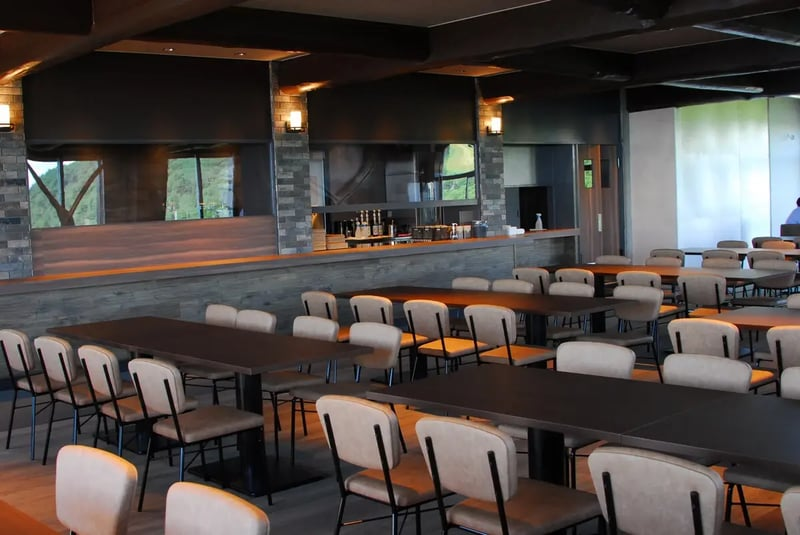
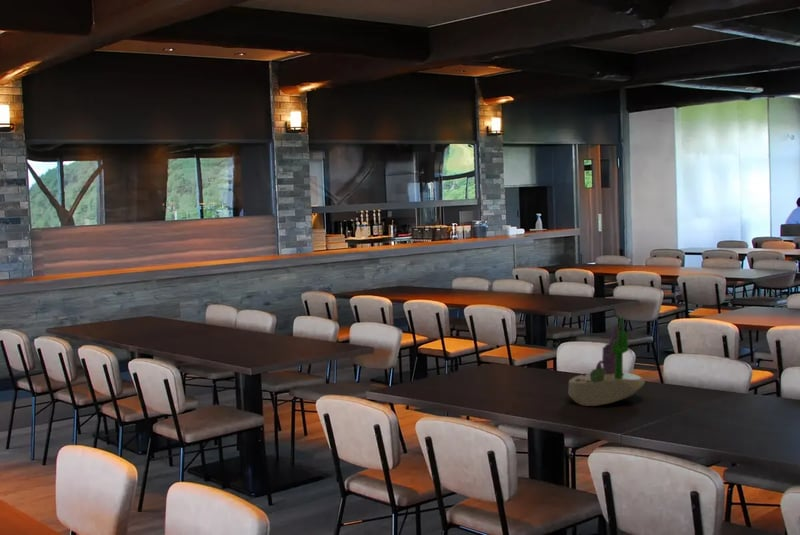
+ succulent planter (606, 356)
